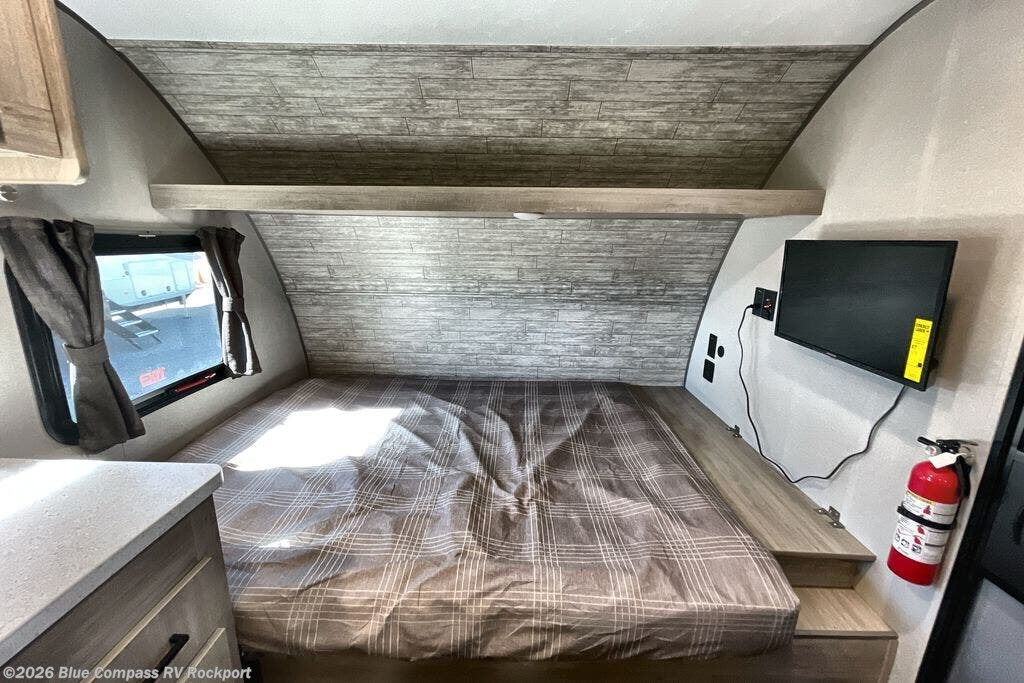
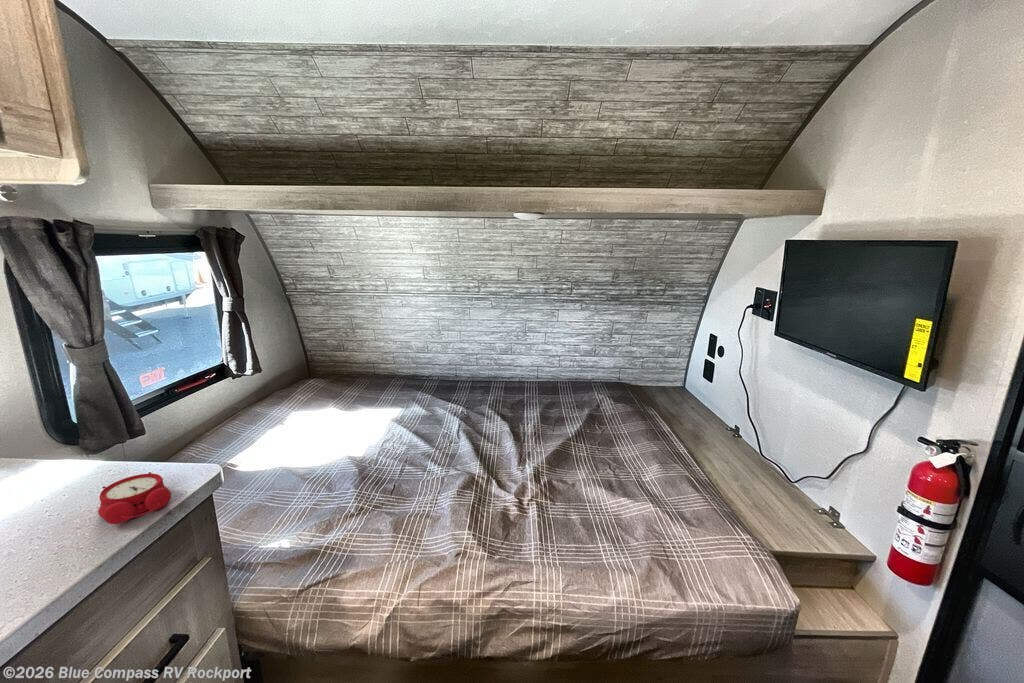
+ alarm clock (135, 497)
